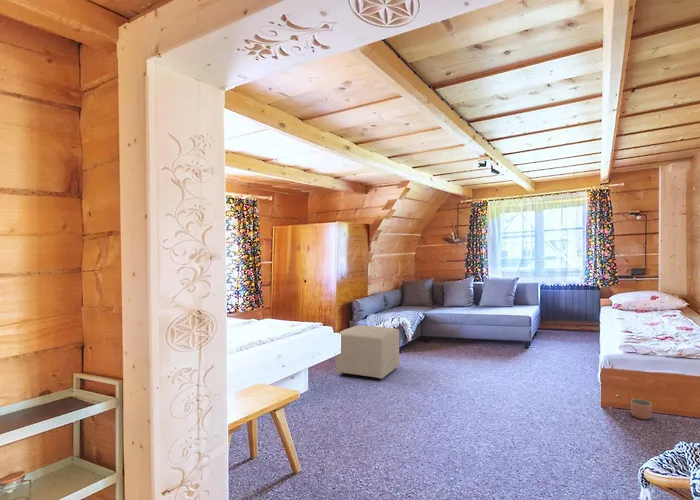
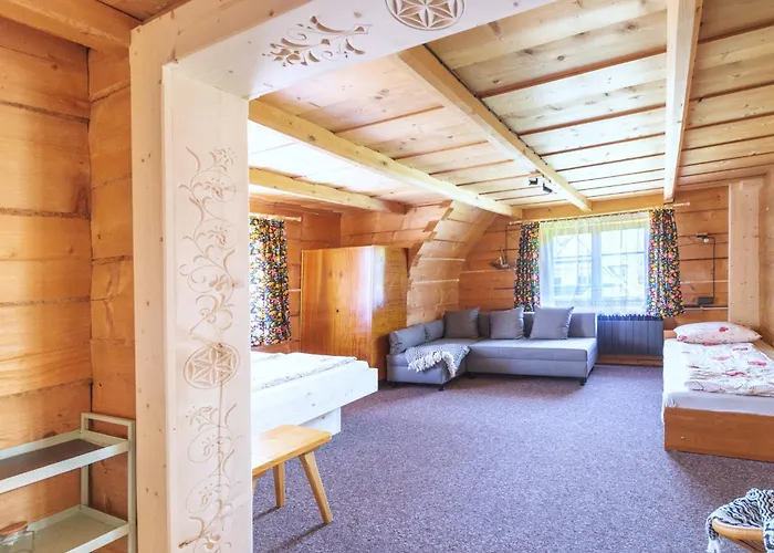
- planter (641, 409)
- ottoman (368, 350)
